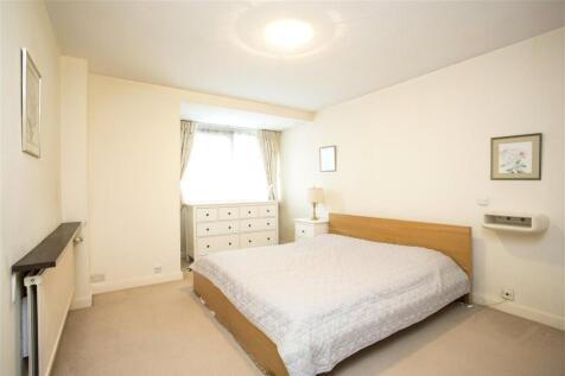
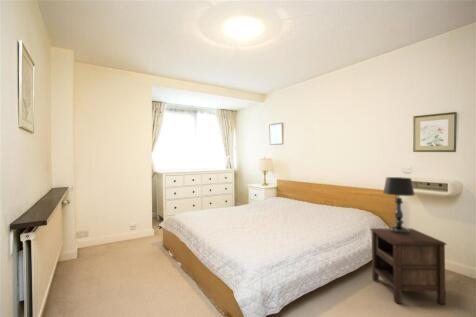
+ nightstand (405, 262)
+ table lamp (398, 204)
